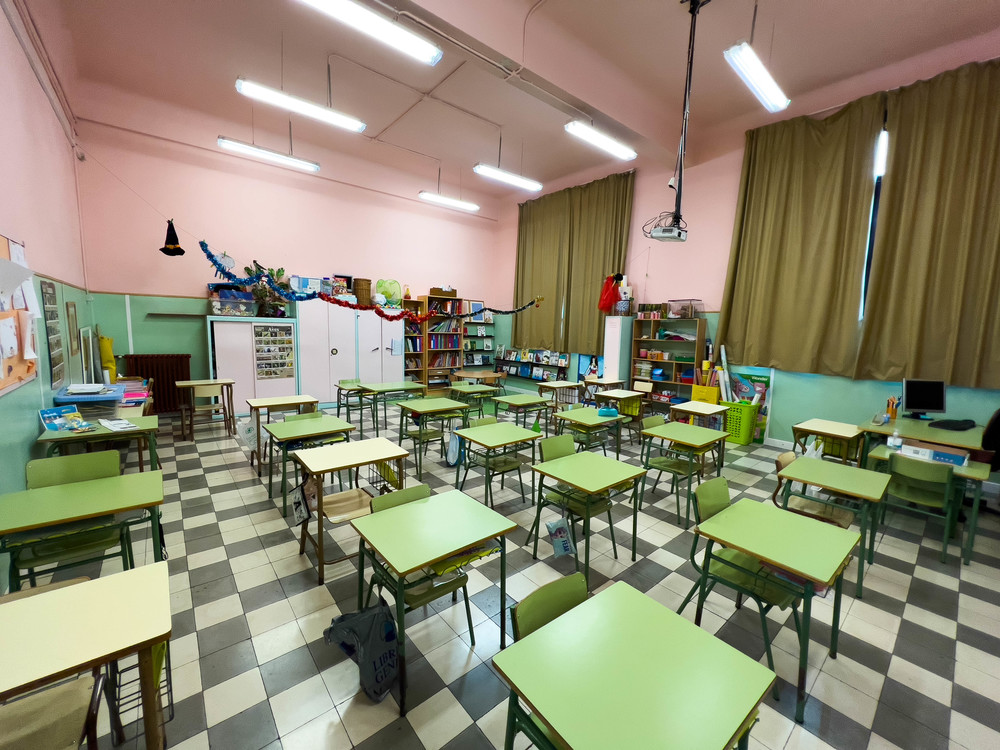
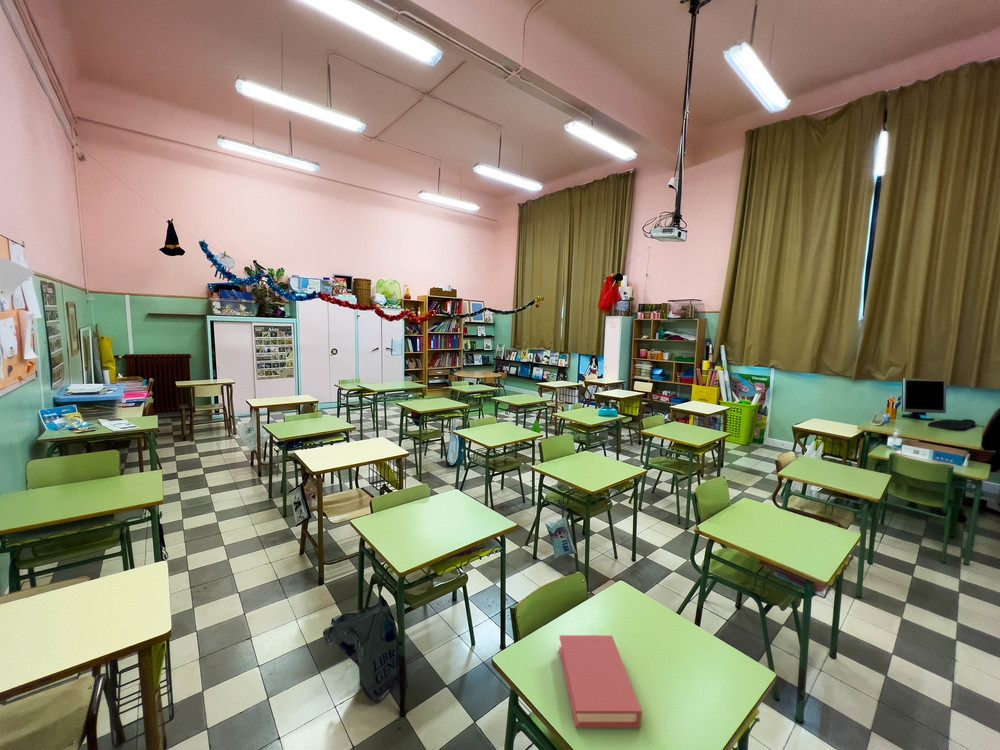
+ book (595, 676)
